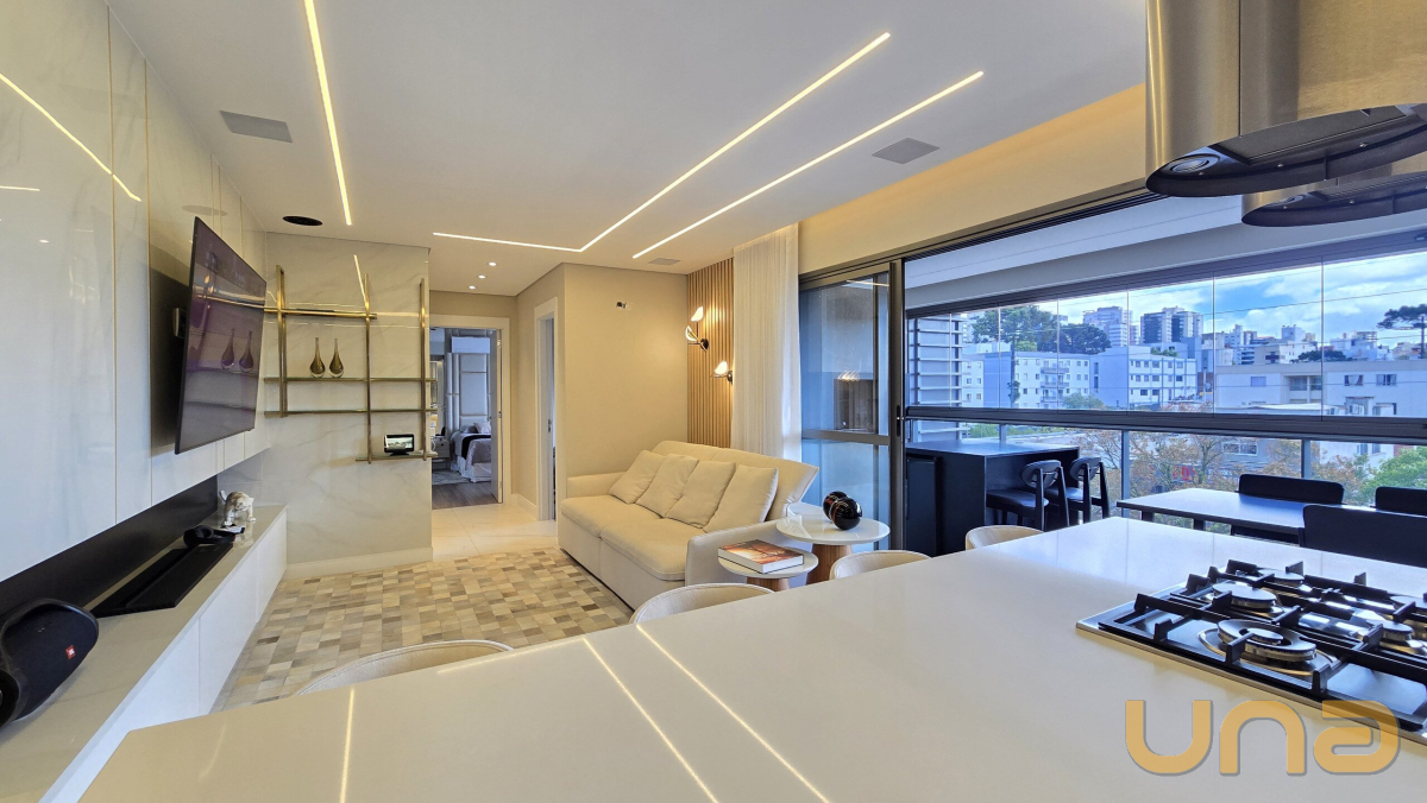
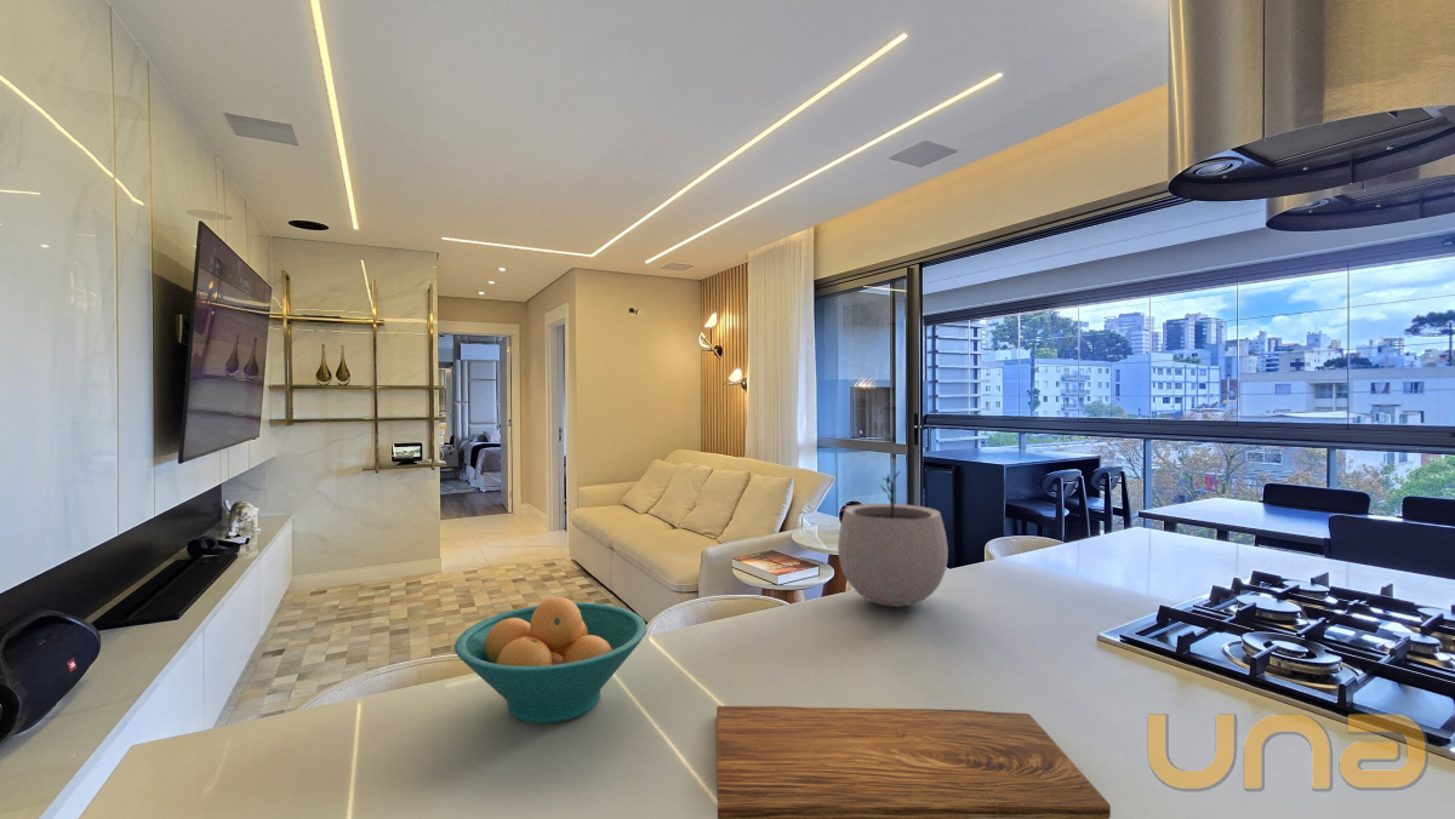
+ cutting board (889, 755)
+ fruit bowl (554, 651)
+ plant pot (891, 536)
